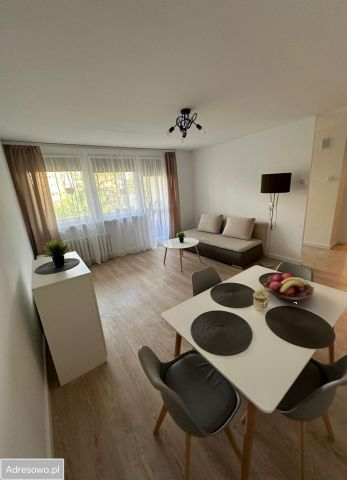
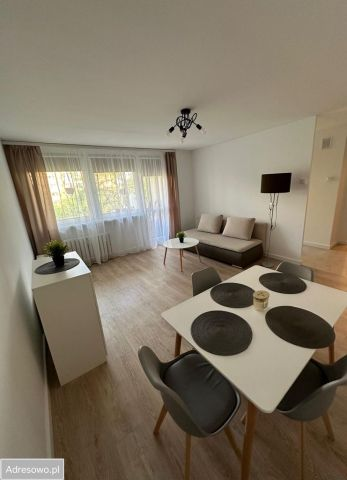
- fruit basket (287, 285)
